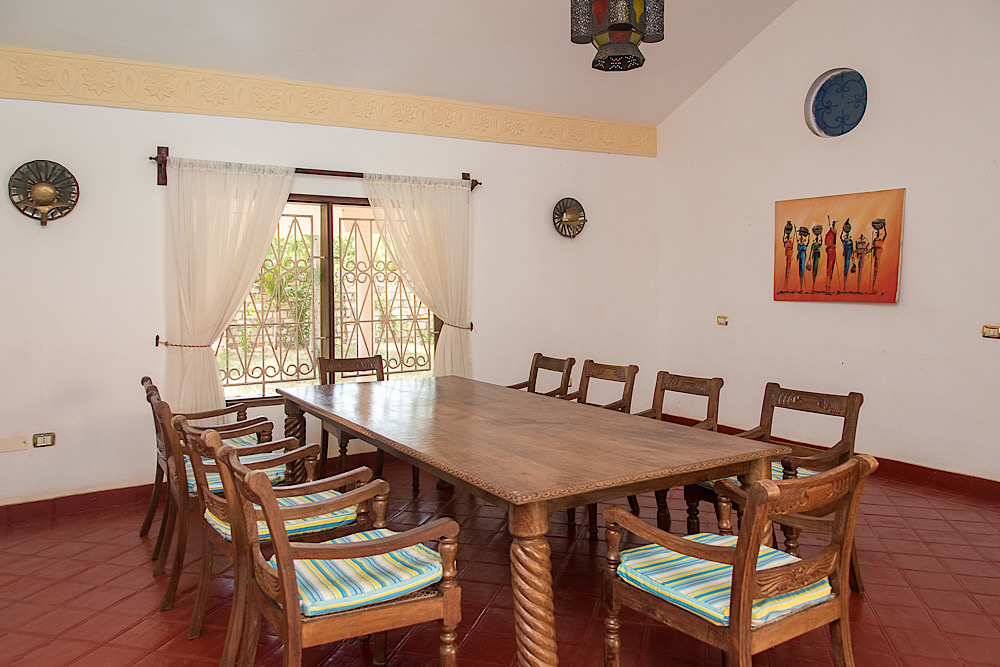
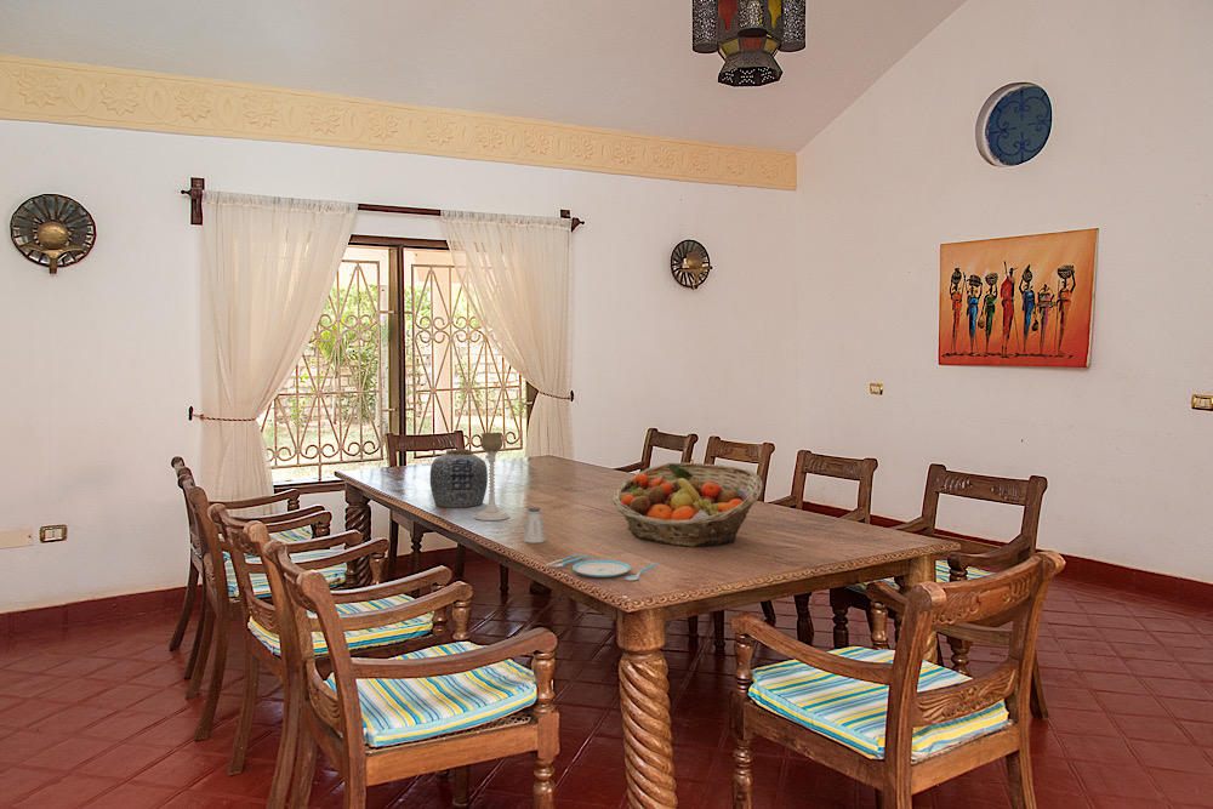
+ plate (599, 566)
+ fruit basket (685, 502)
+ saltshaker (534, 524)
+ candle holder (491, 474)
+ vase (459, 477)
